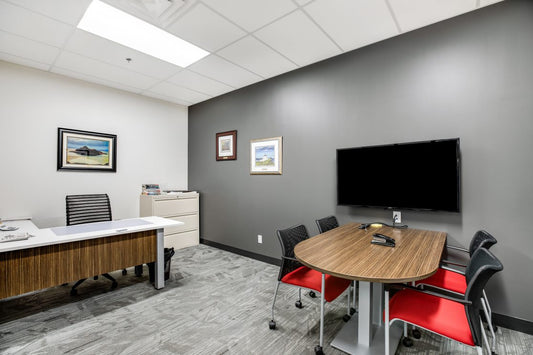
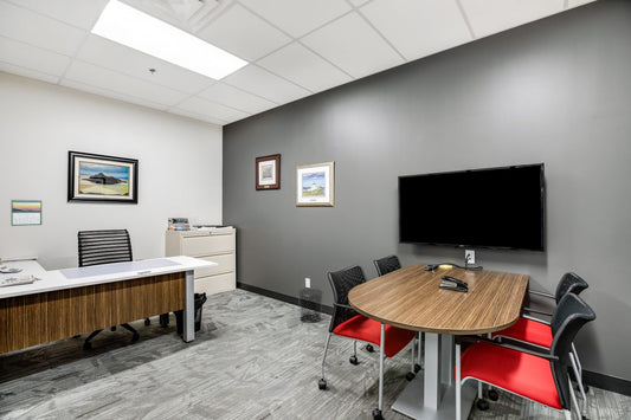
+ waste bin (310, 305)
+ calendar (26, 212)
